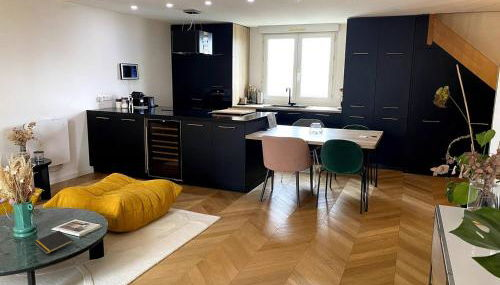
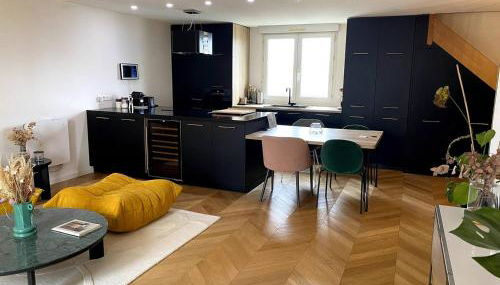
- notepad (53, 241)
